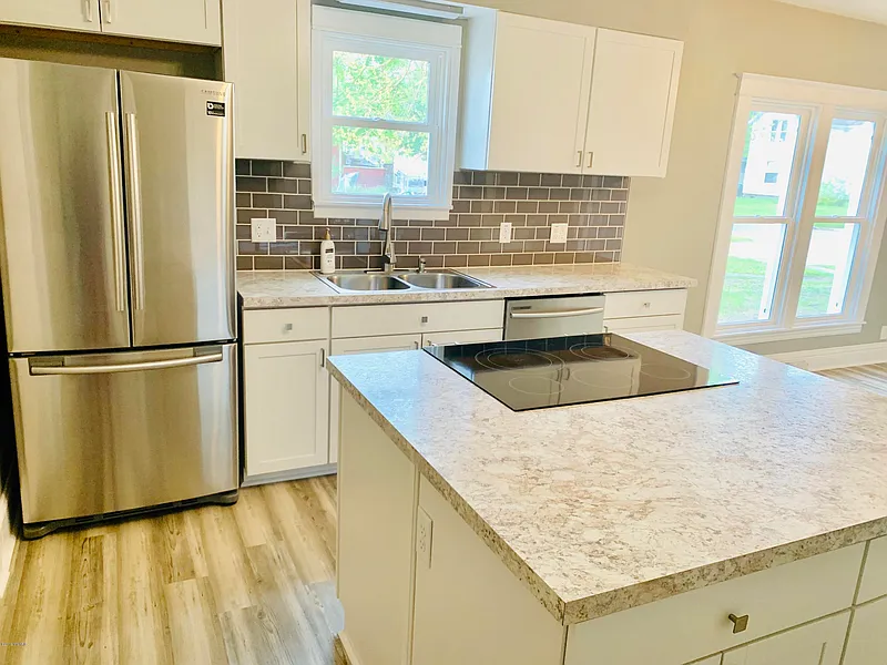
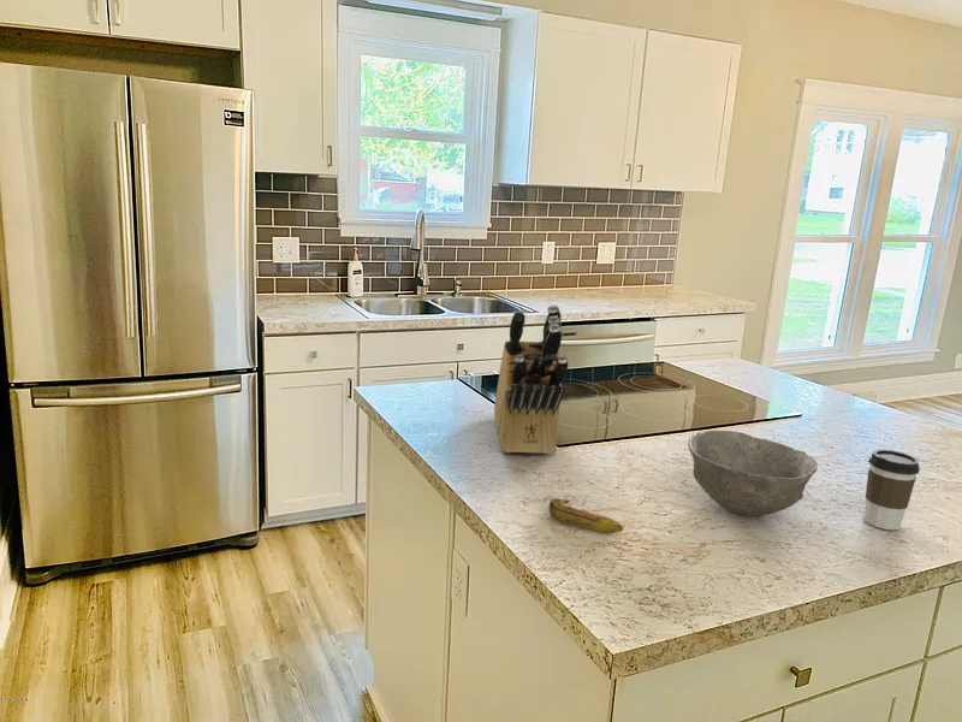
+ banana (584, 515)
+ knife block (529, 369)
+ bowl (747, 478)
+ coffee cup (889, 490)
